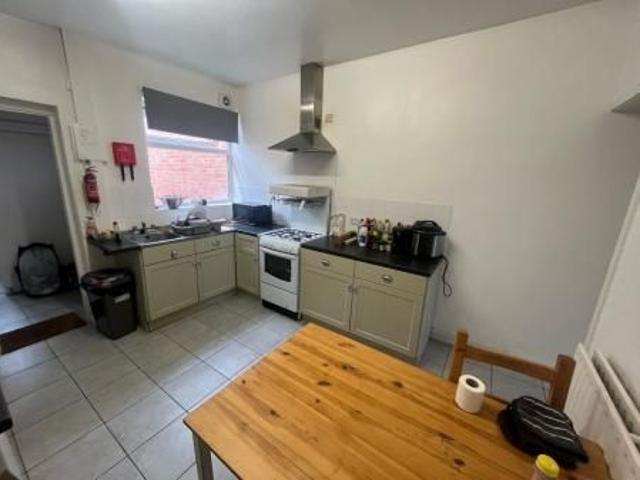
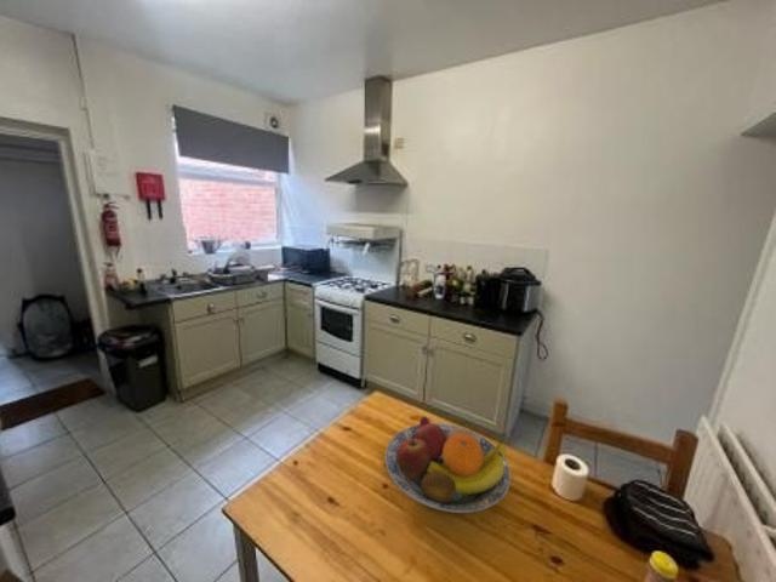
+ fruit bowl (446, 455)
